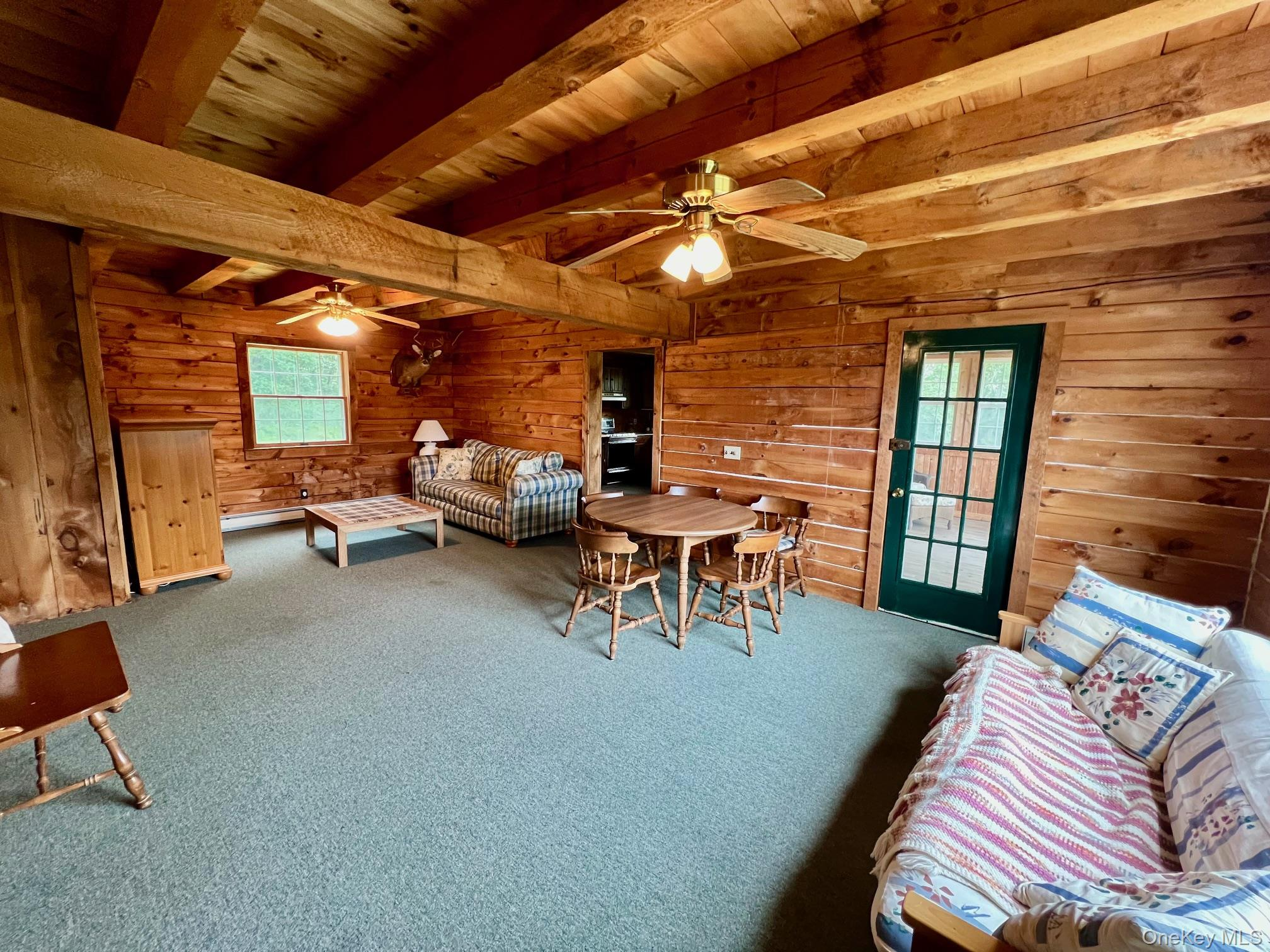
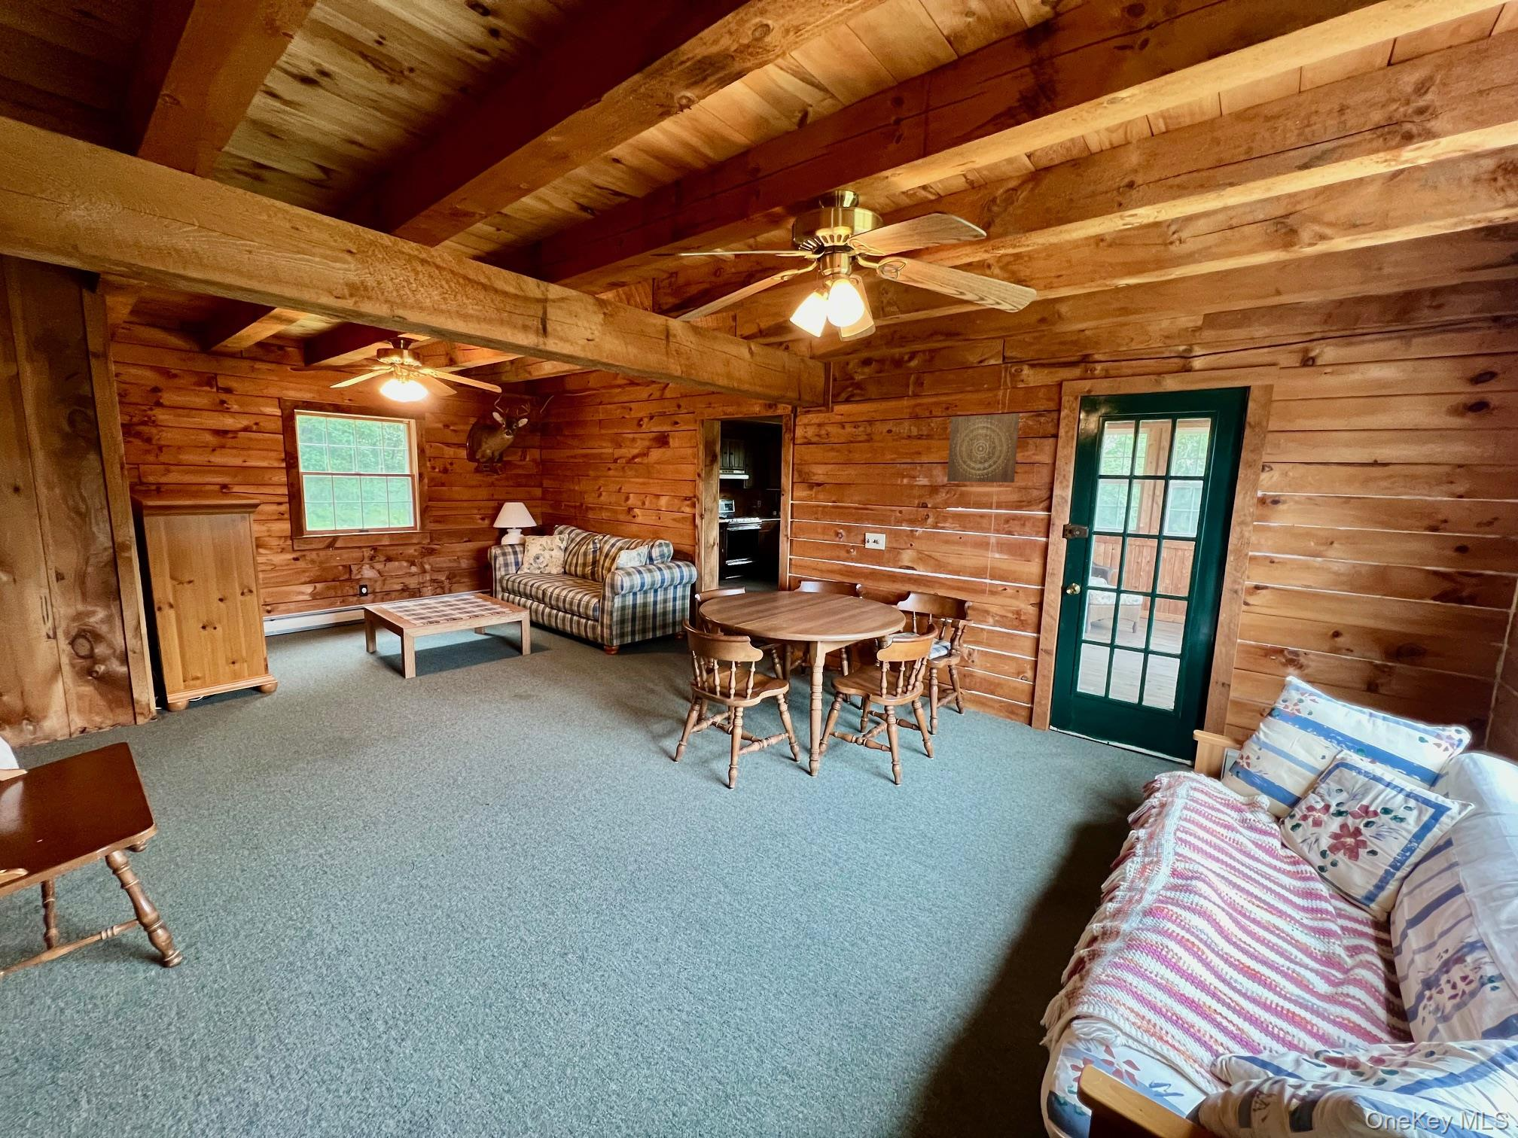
+ wall art (981, 448)
